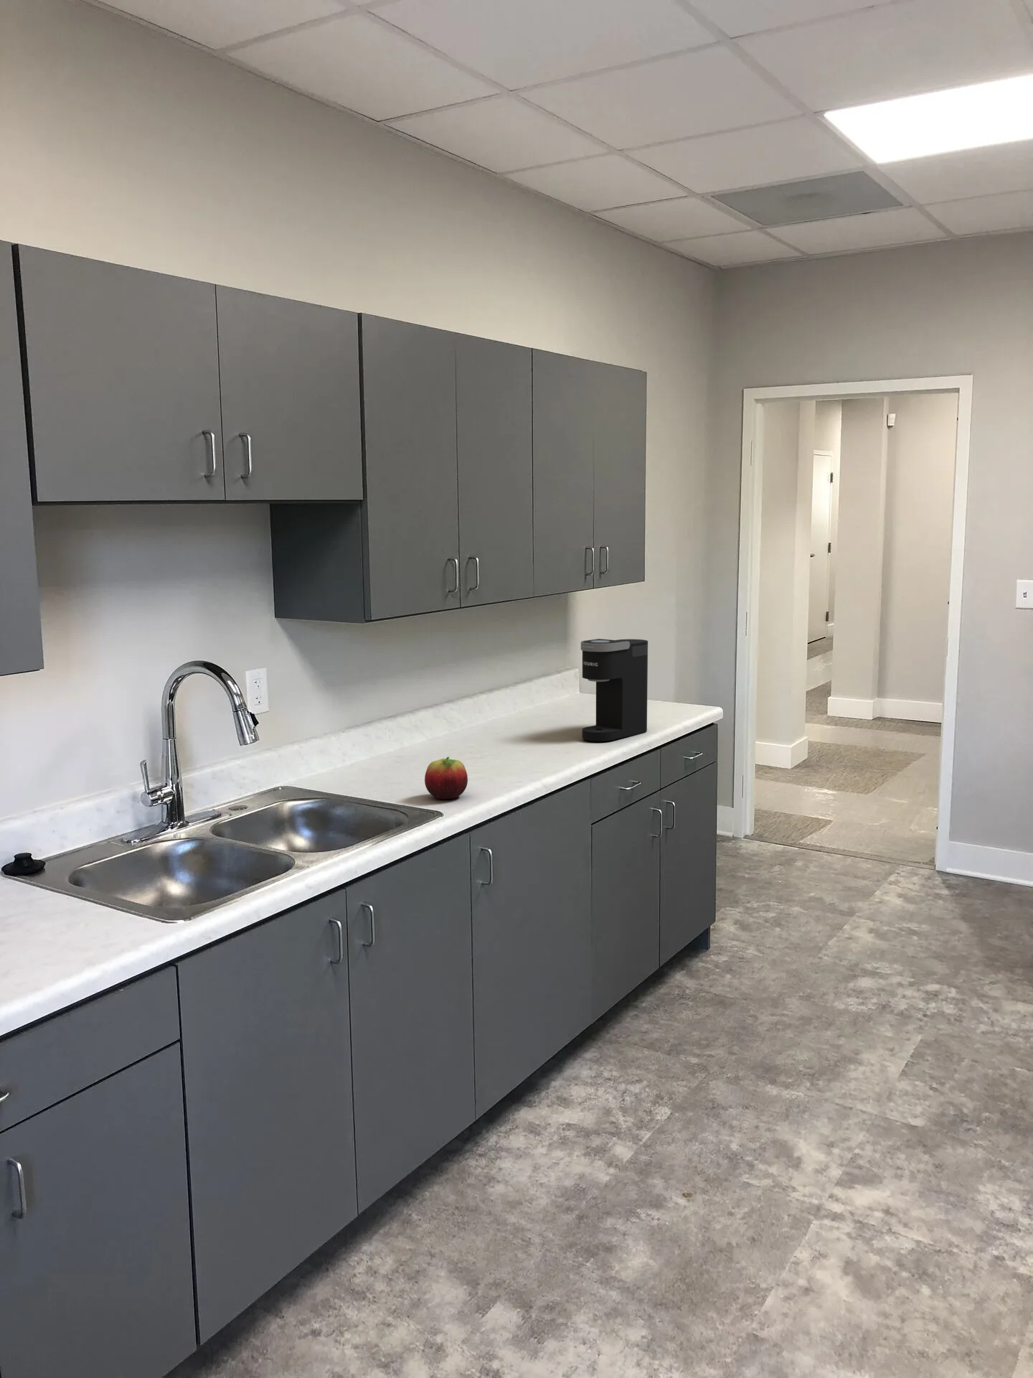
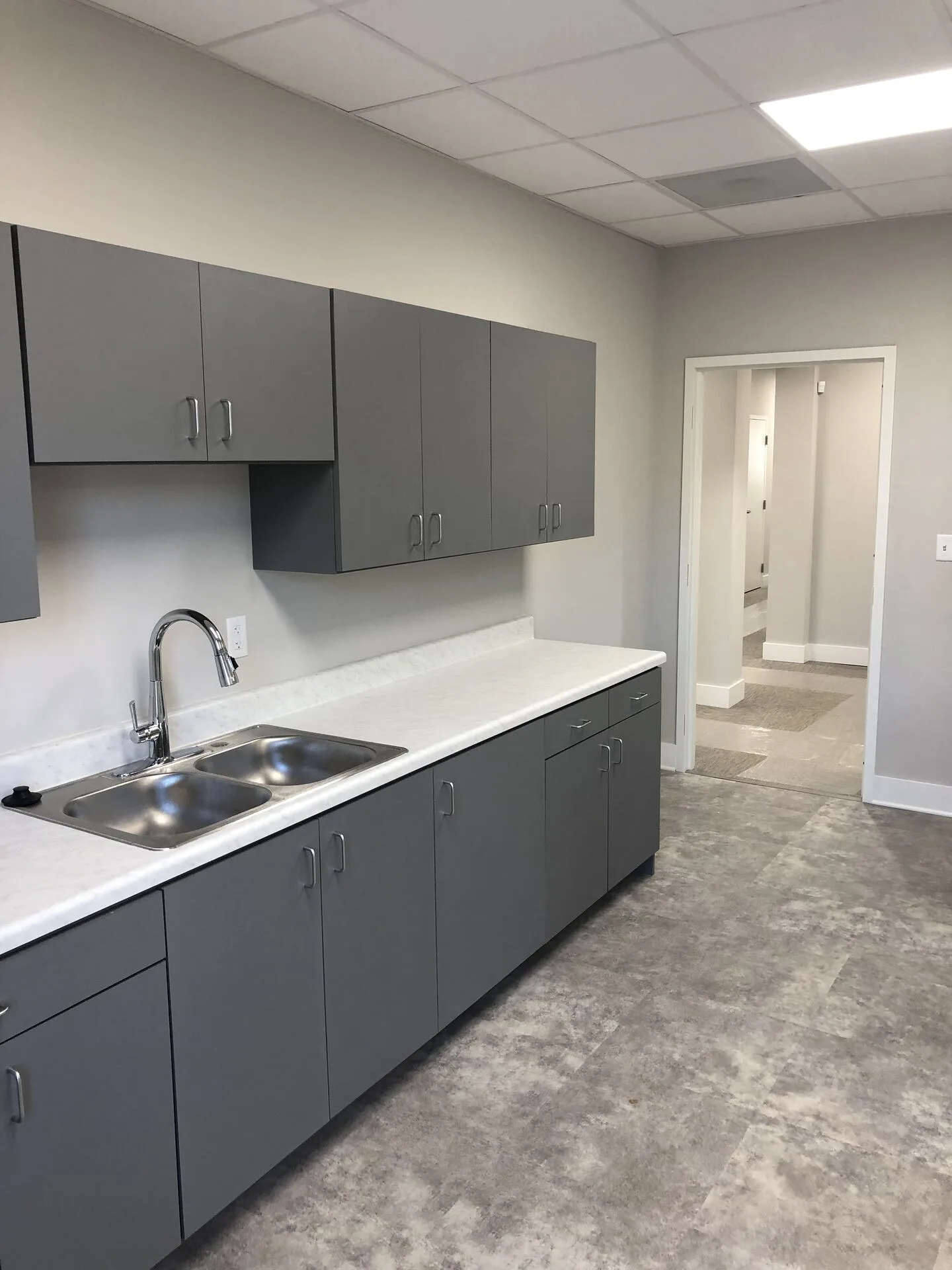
- coffee maker (614, 687)
- fruit (446, 777)
